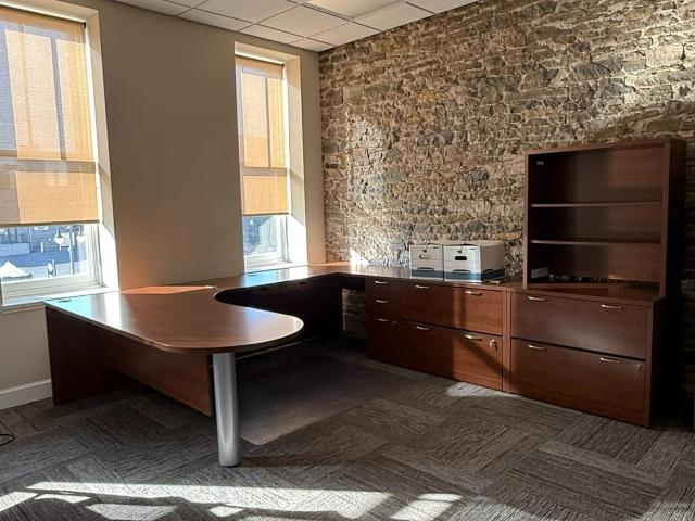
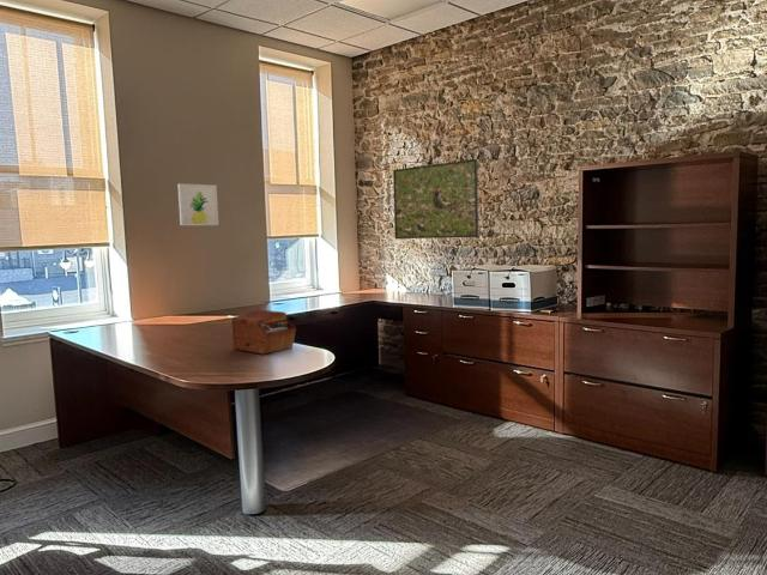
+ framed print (433, 201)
+ wall art (198, 205)
+ sewing box (262, 331)
